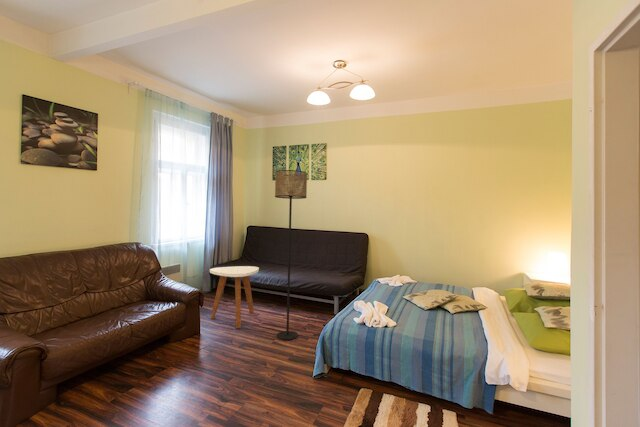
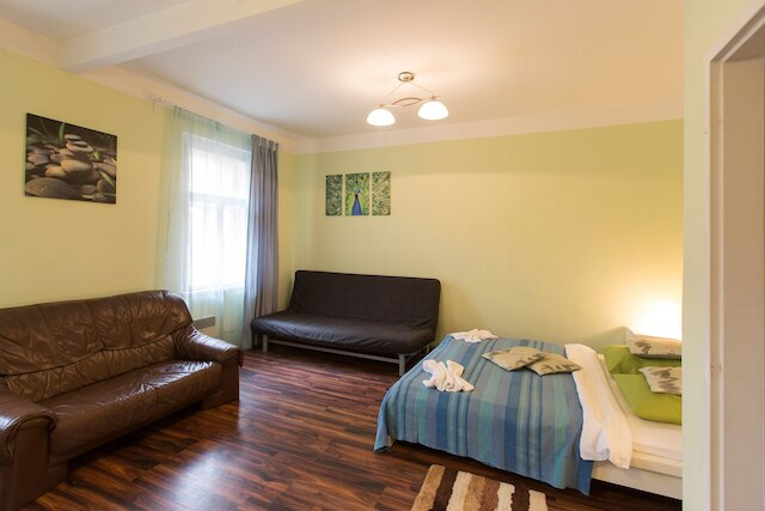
- floor lamp (289, 253)
- side table (235, 295)
